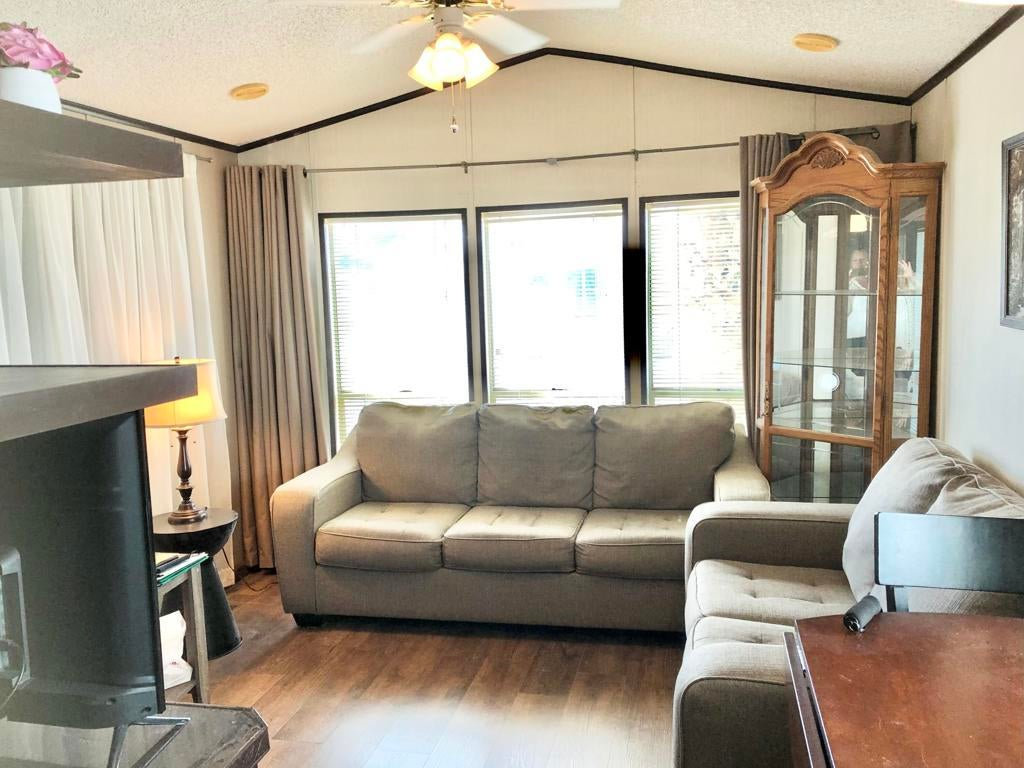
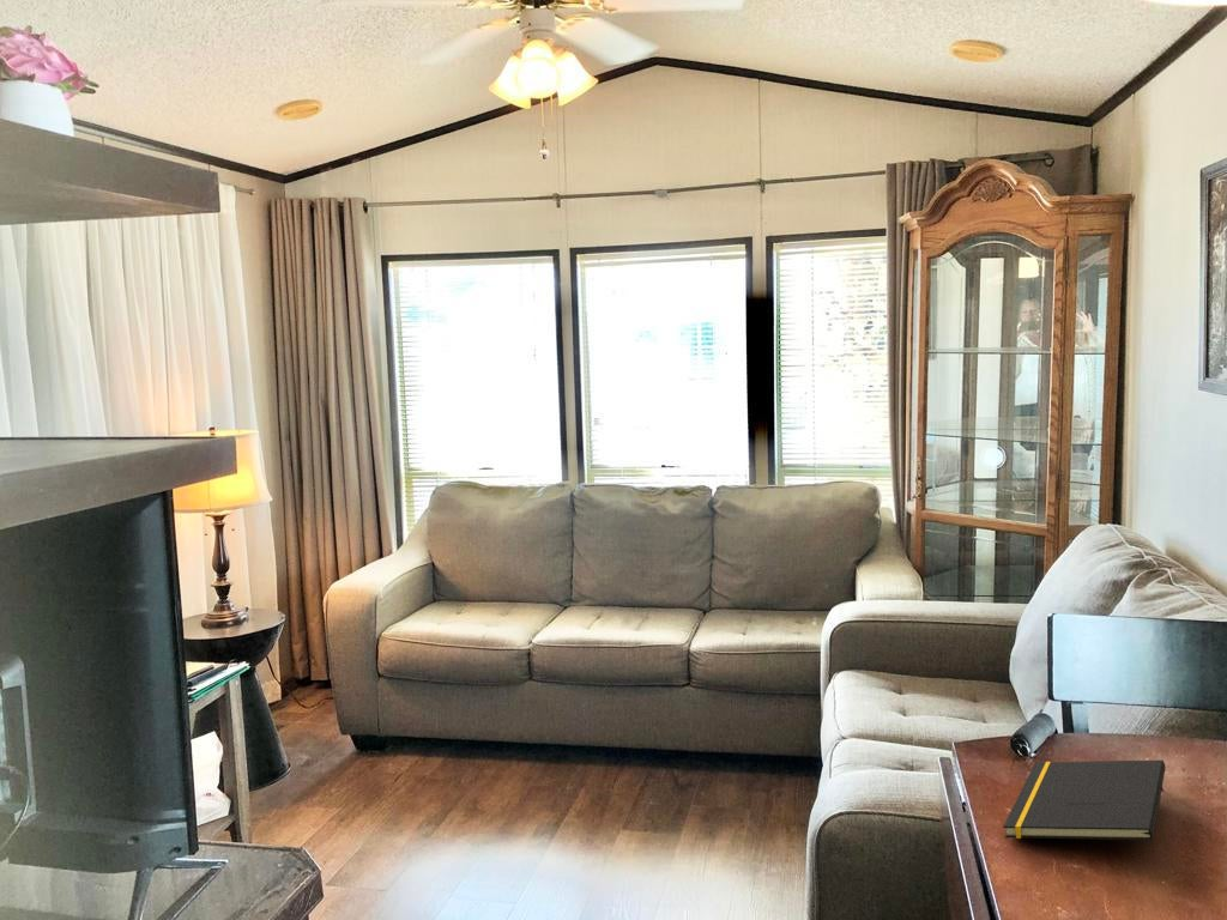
+ notepad (1087, 797)
